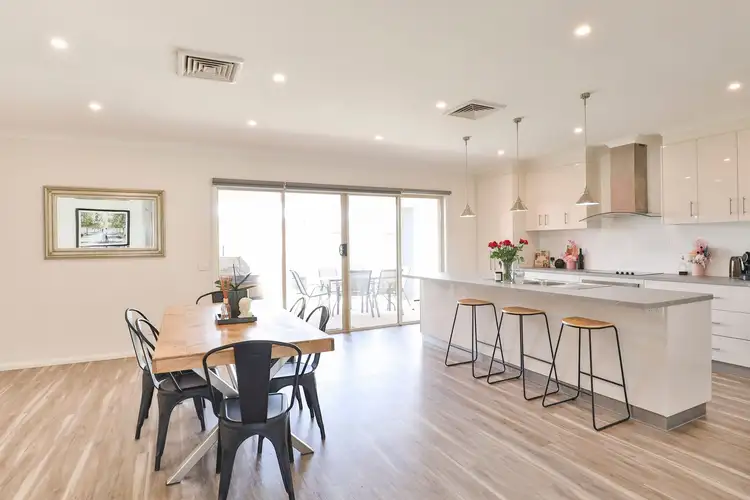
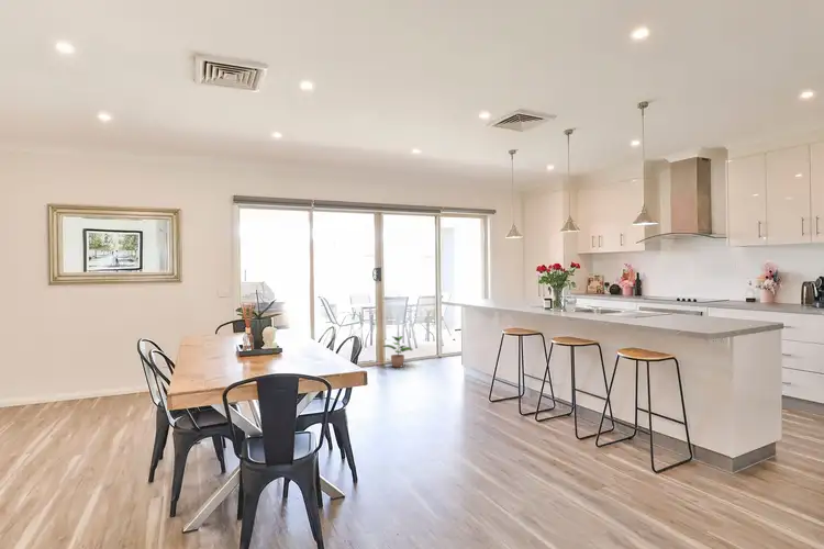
+ potted plant (397, 350)
